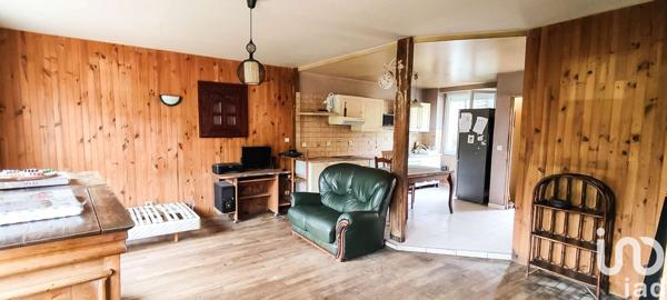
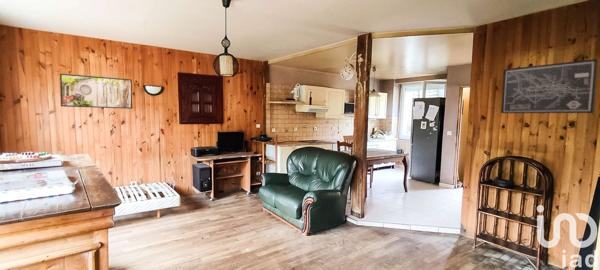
+ wall art (544, 89)
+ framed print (98, 92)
